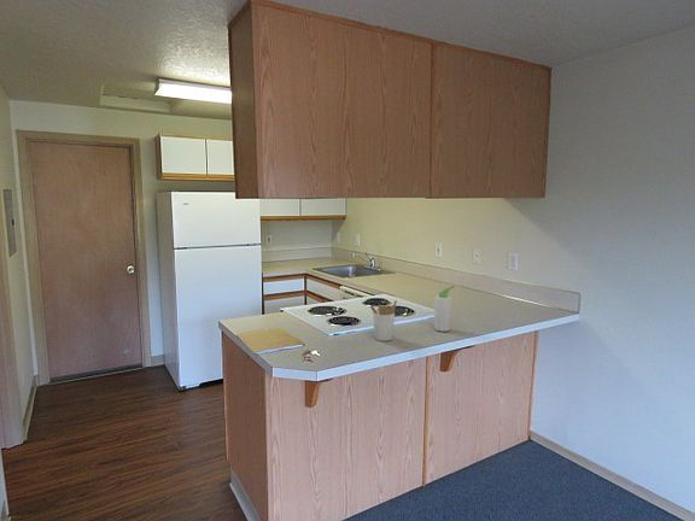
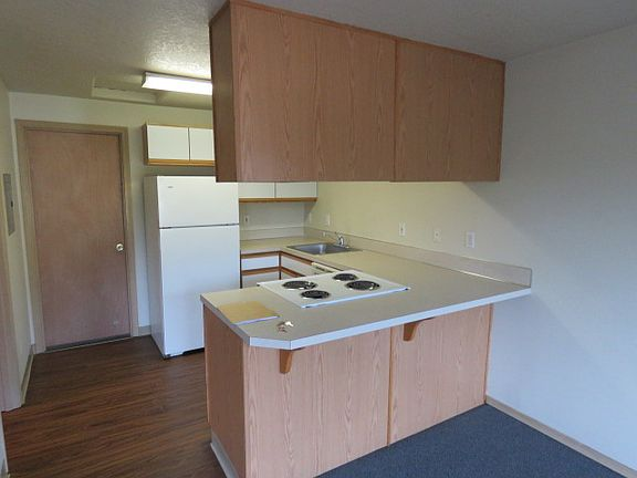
- utensil holder (384, 320)
- bottle (444, 306)
